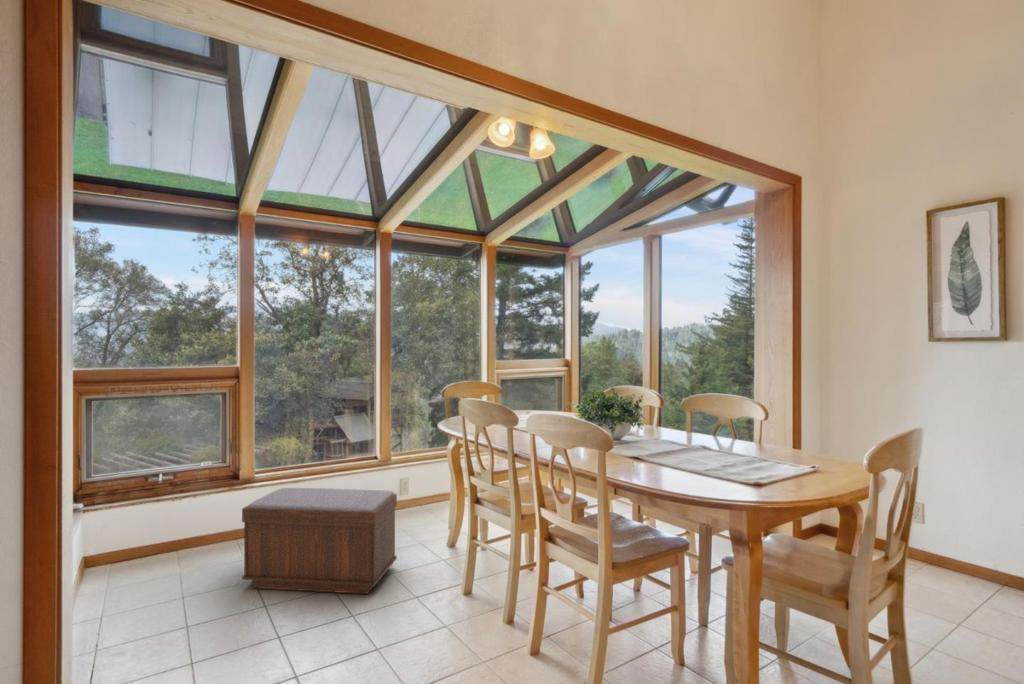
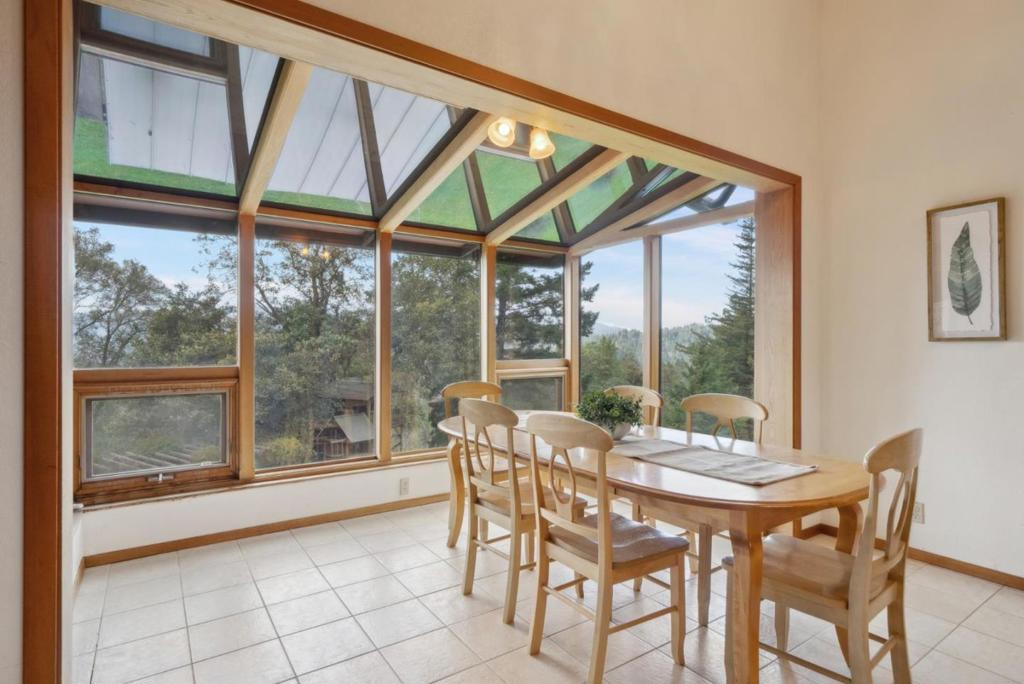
- bench (323, 536)
